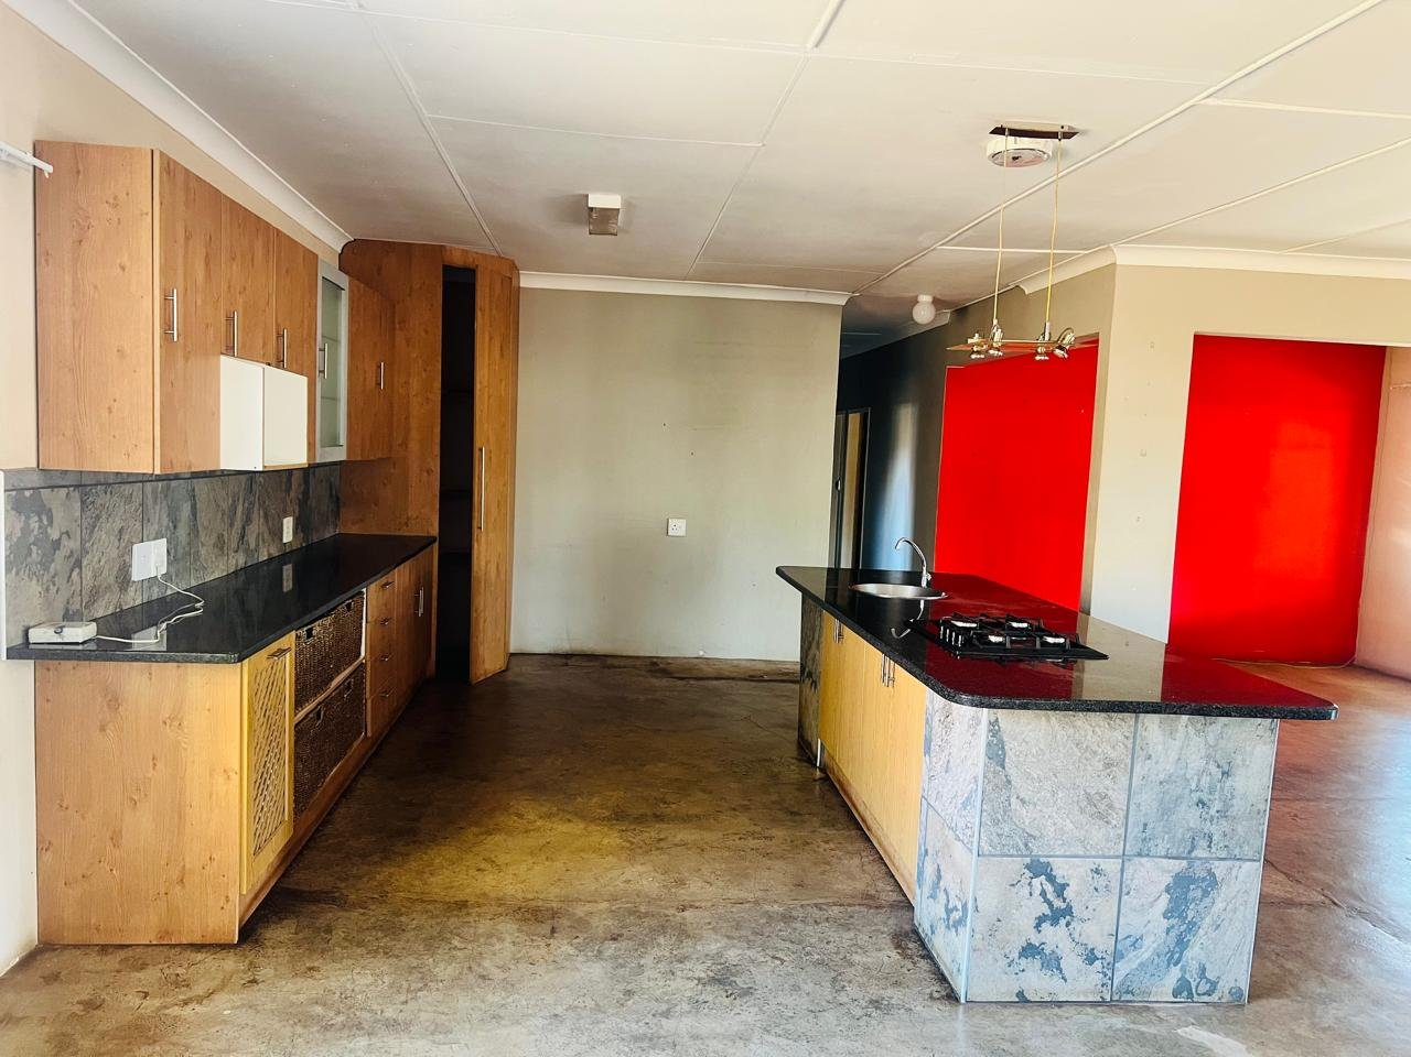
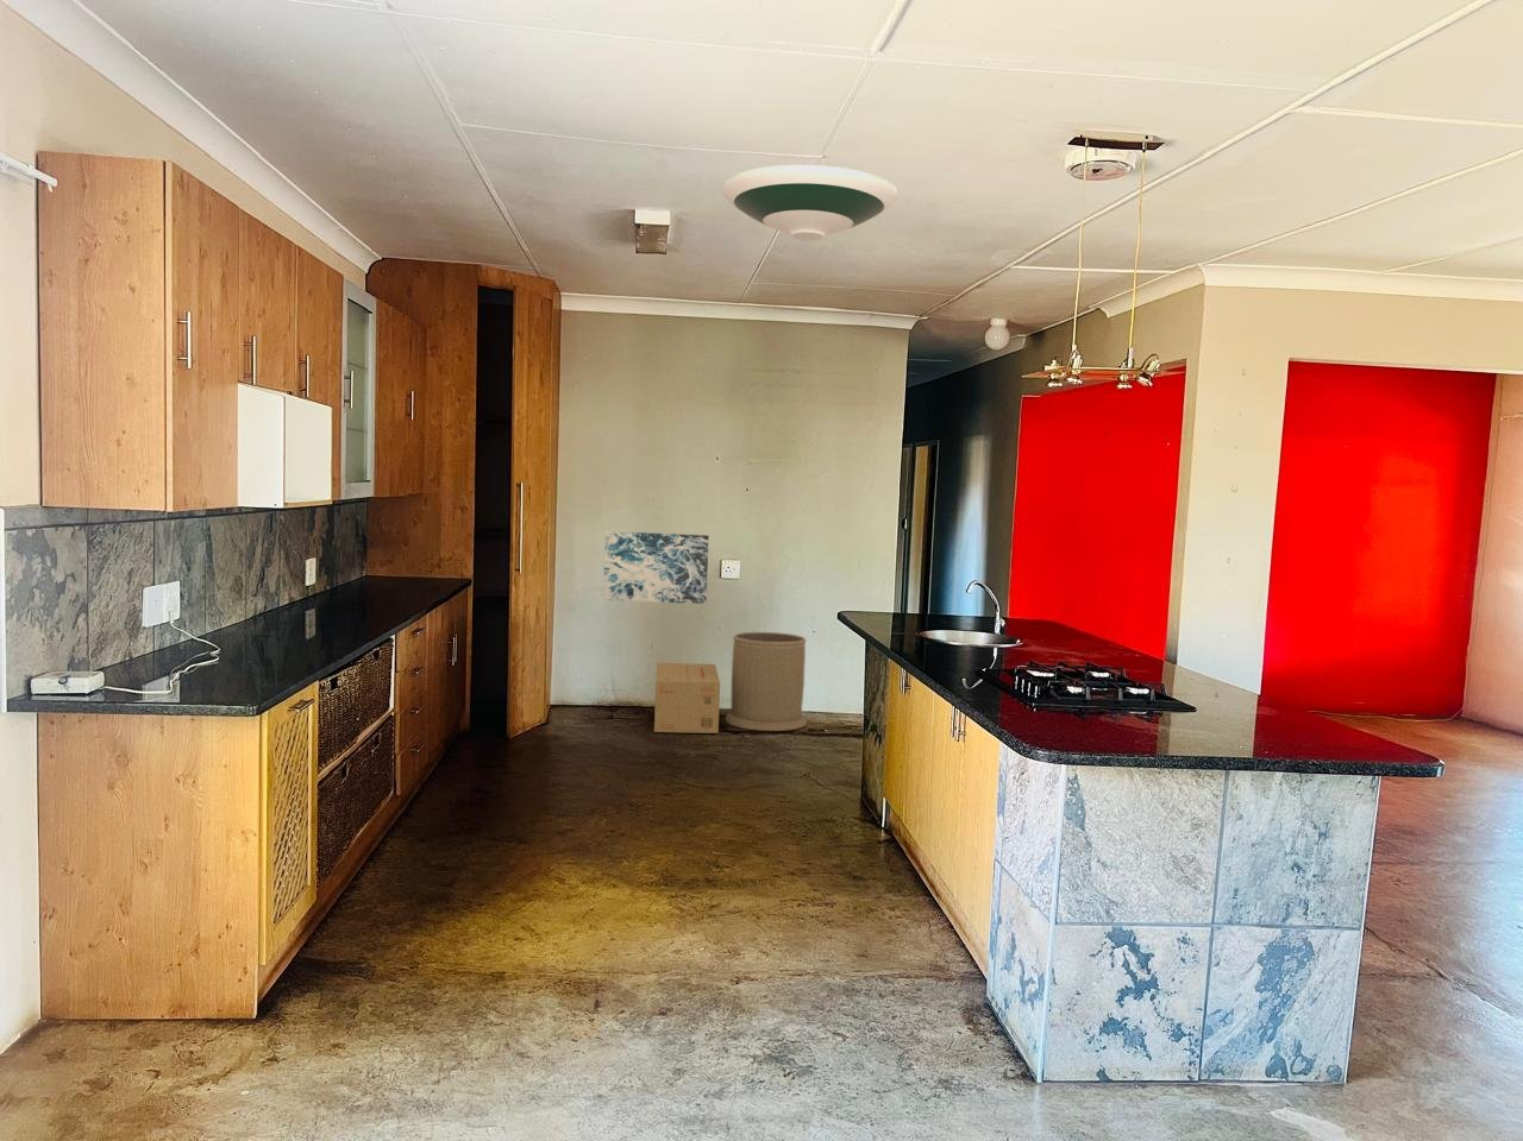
+ wall art (656, 567)
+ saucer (808, 213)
+ cardboard box (686, 695)
+ trash can (767, 678)
